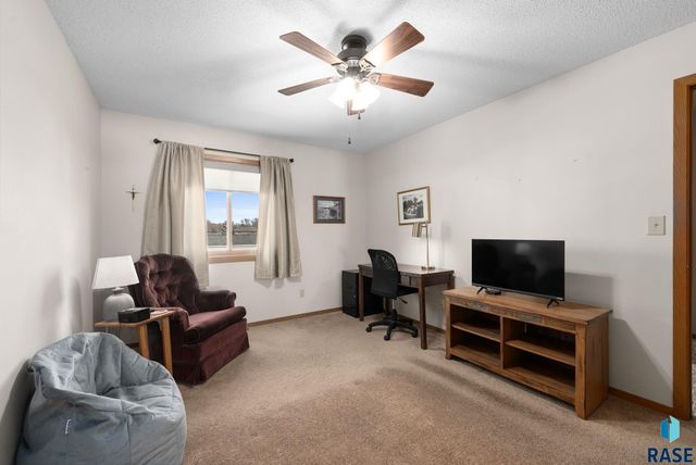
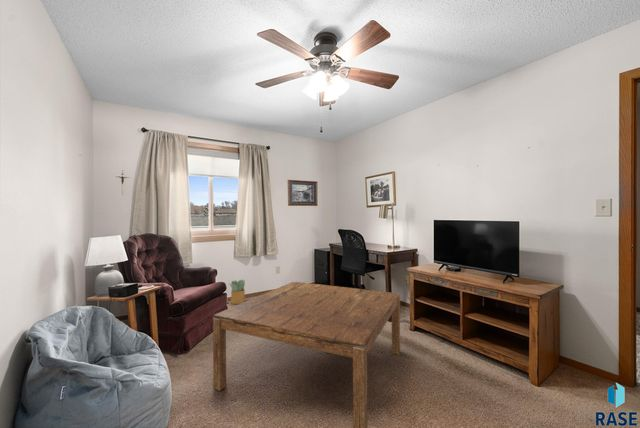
+ potted plant (236, 291)
+ coffee table (317, 335)
